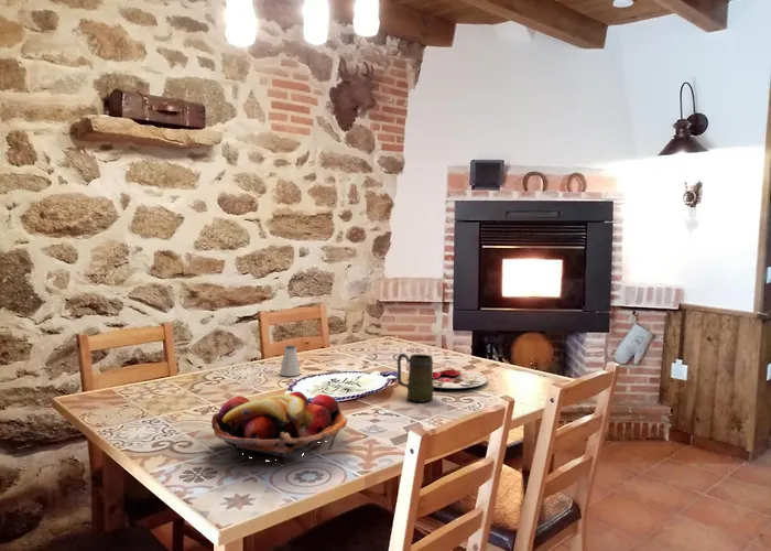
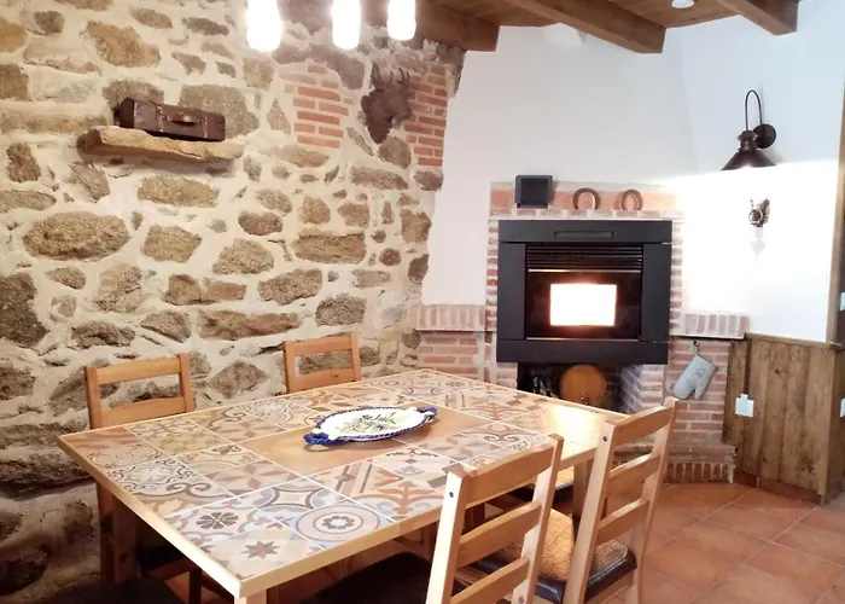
- fruit basket (281, 419)
- saltshaker (290, 359)
- mug (414, 376)
- plate (447, 378)
